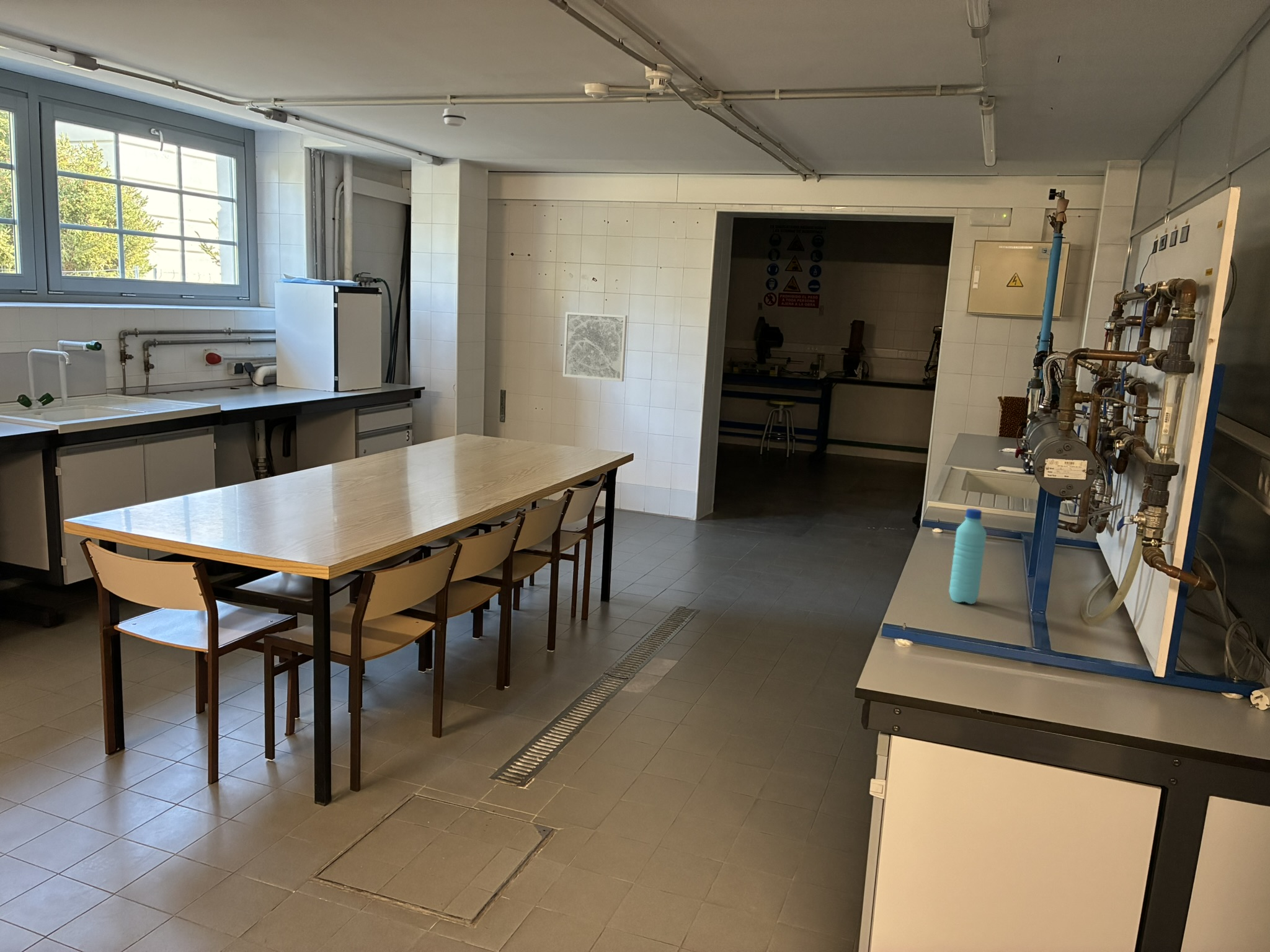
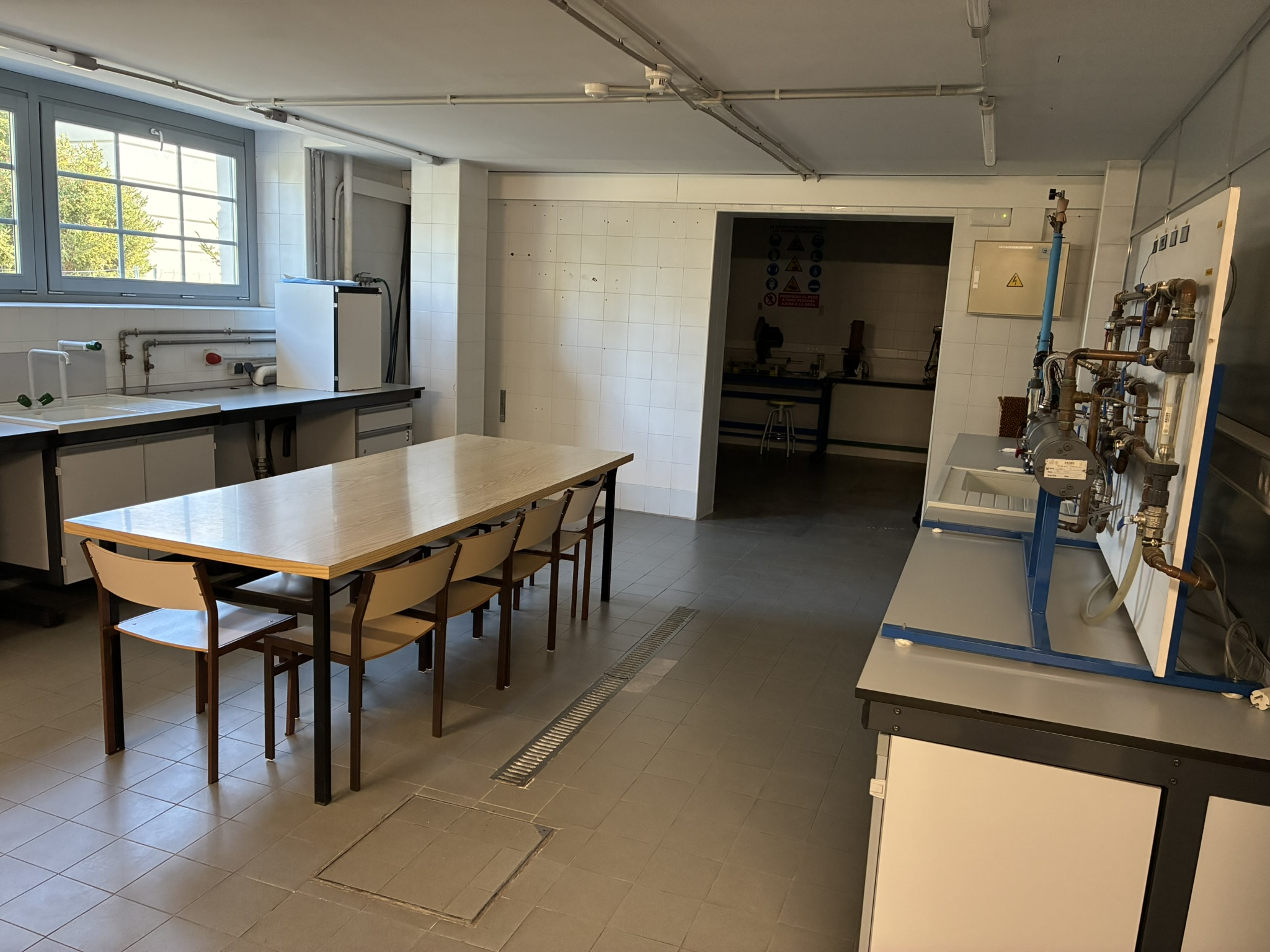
- water bottle (968, 555)
- smoke detector (455, 117)
- wall art (594, 346)
